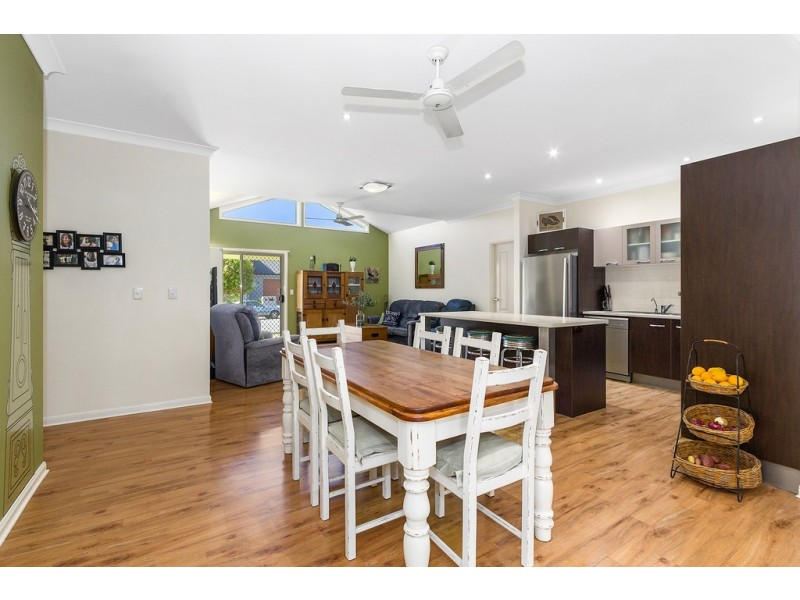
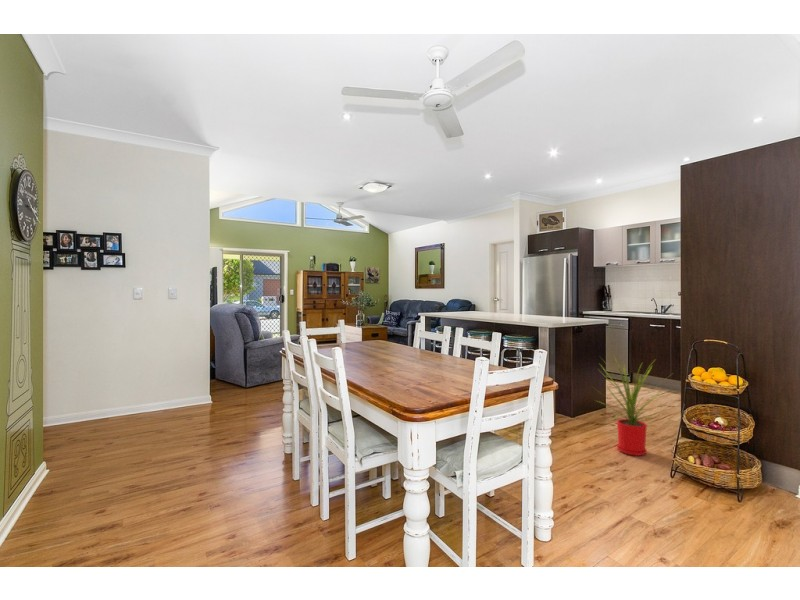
+ house plant (632, 404)
